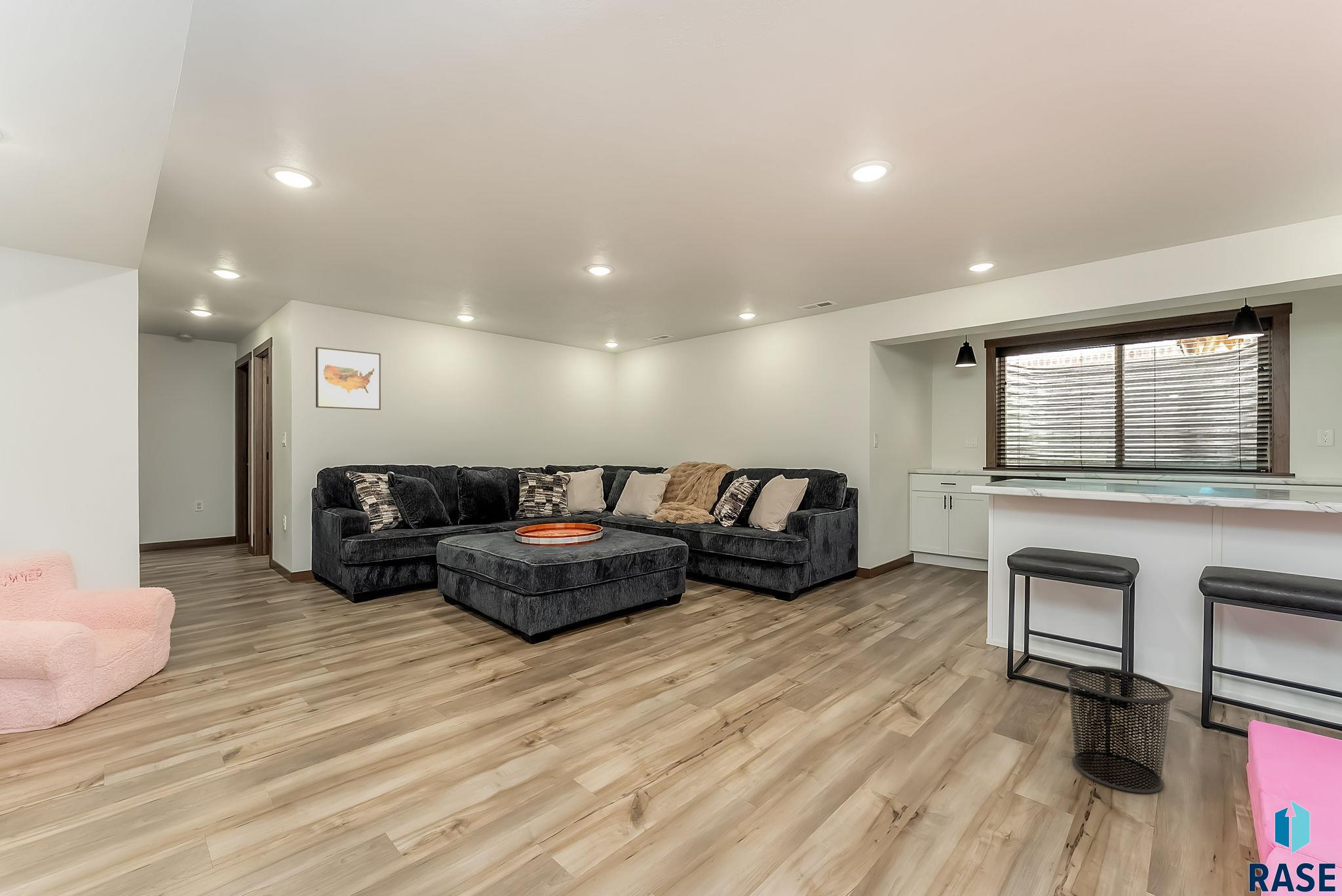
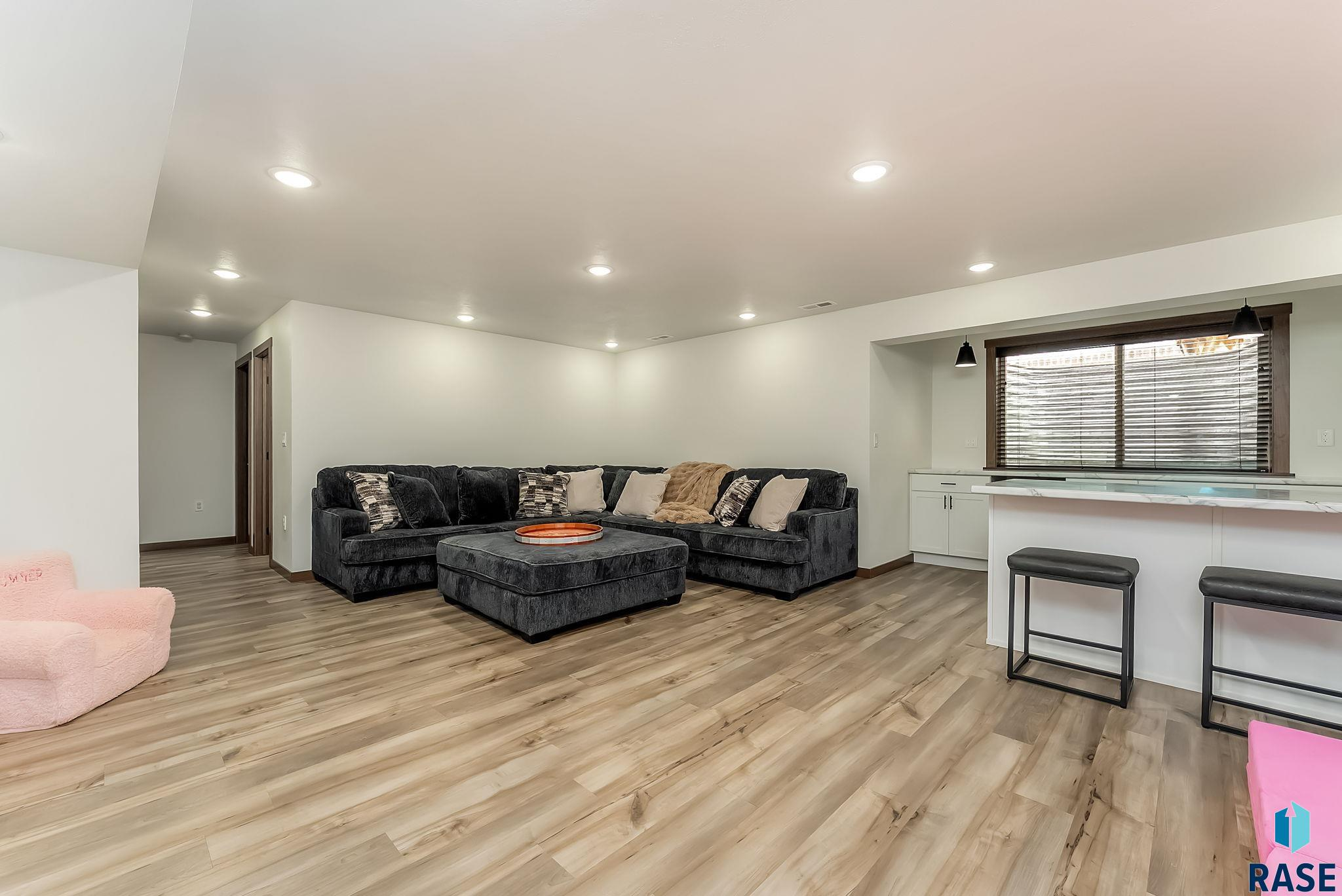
- wall art (349, 379)
- waste bin (1117, 727)
